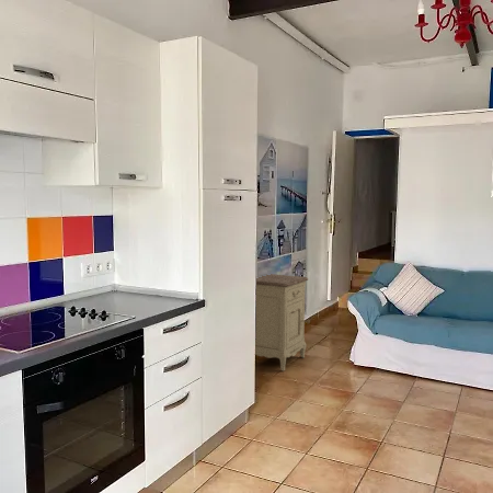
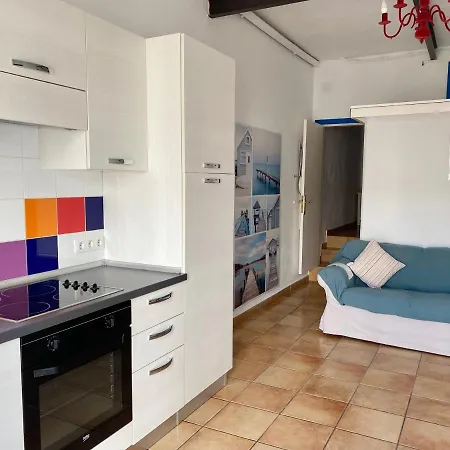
- nightstand (279, 320)
